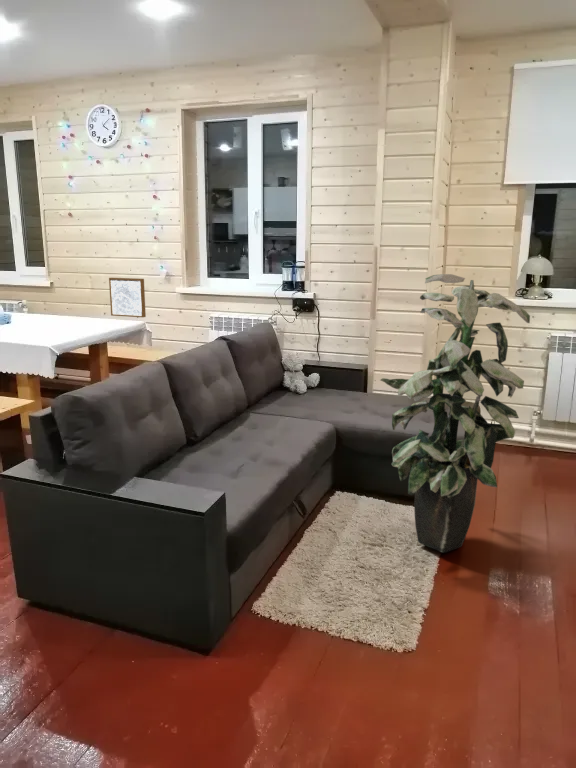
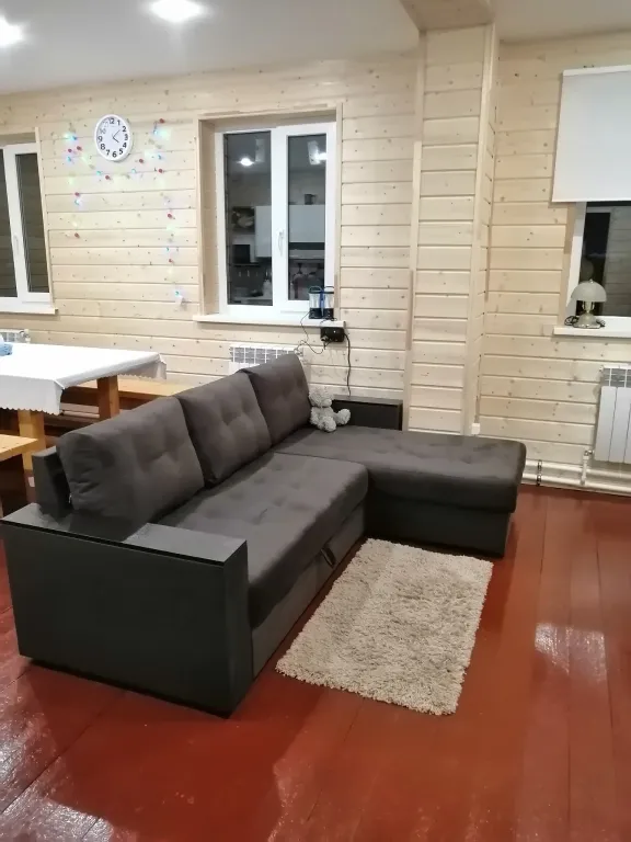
- indoor plant (449, 413)
- wall art (127, 297)
